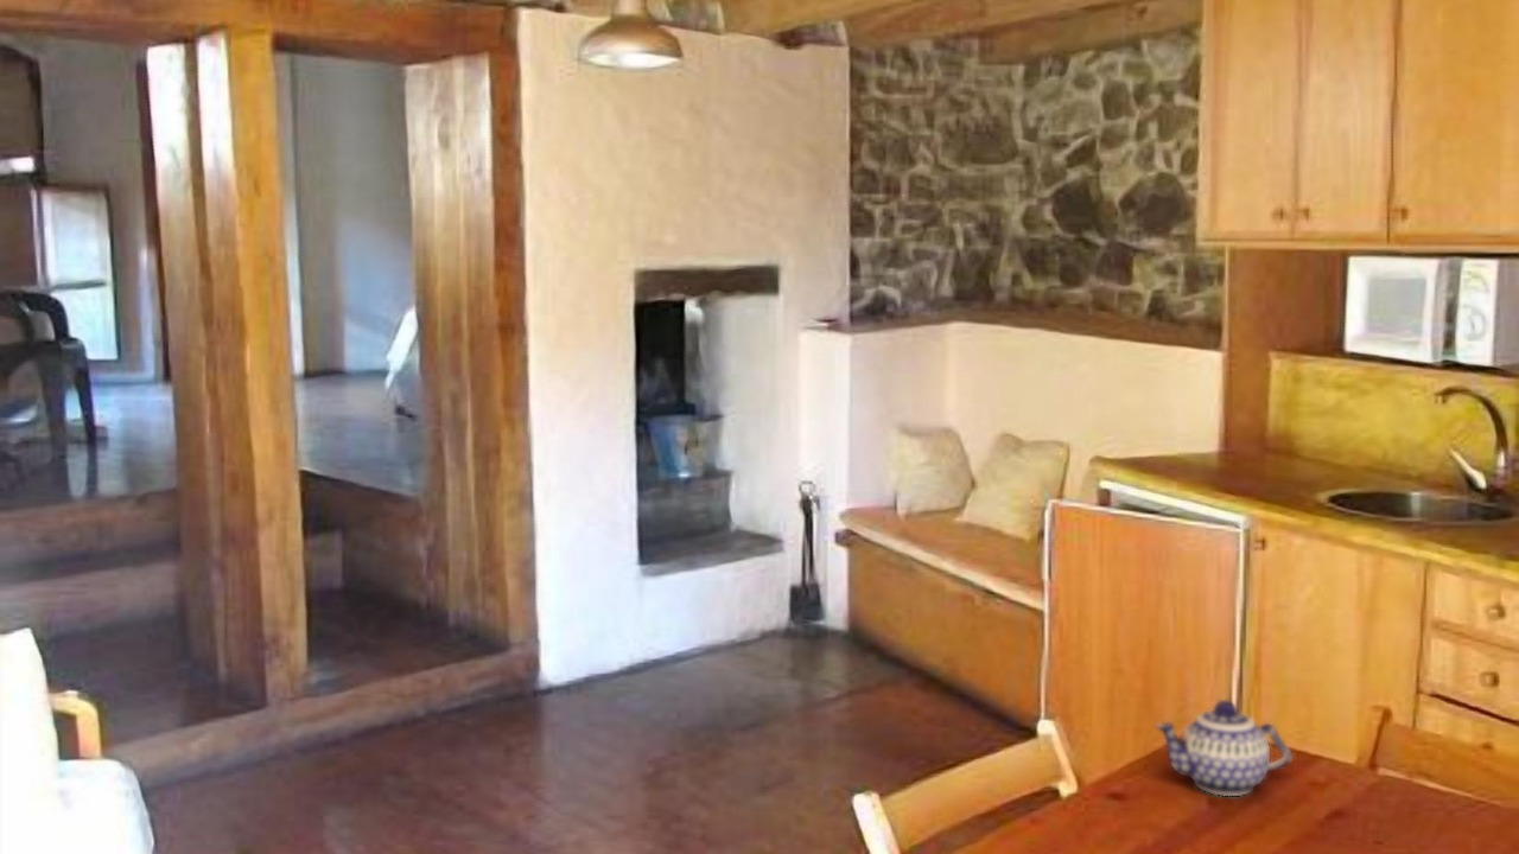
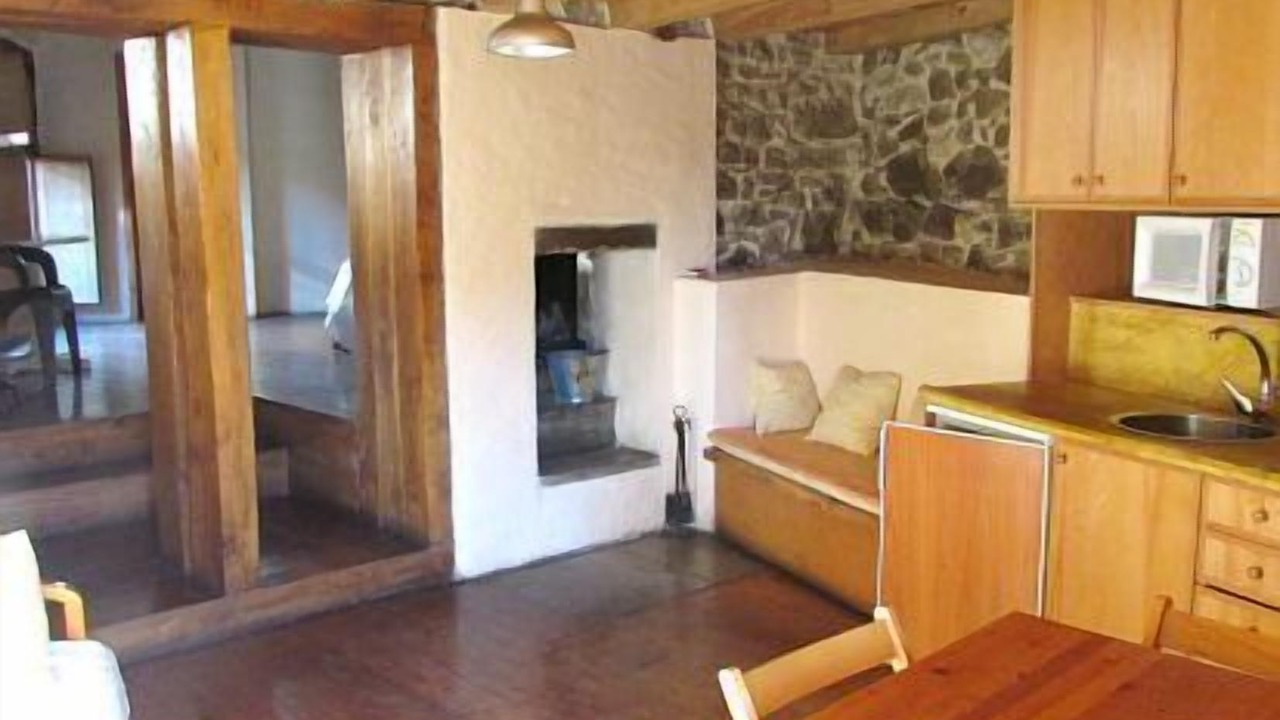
- teapot (1222, 744)
